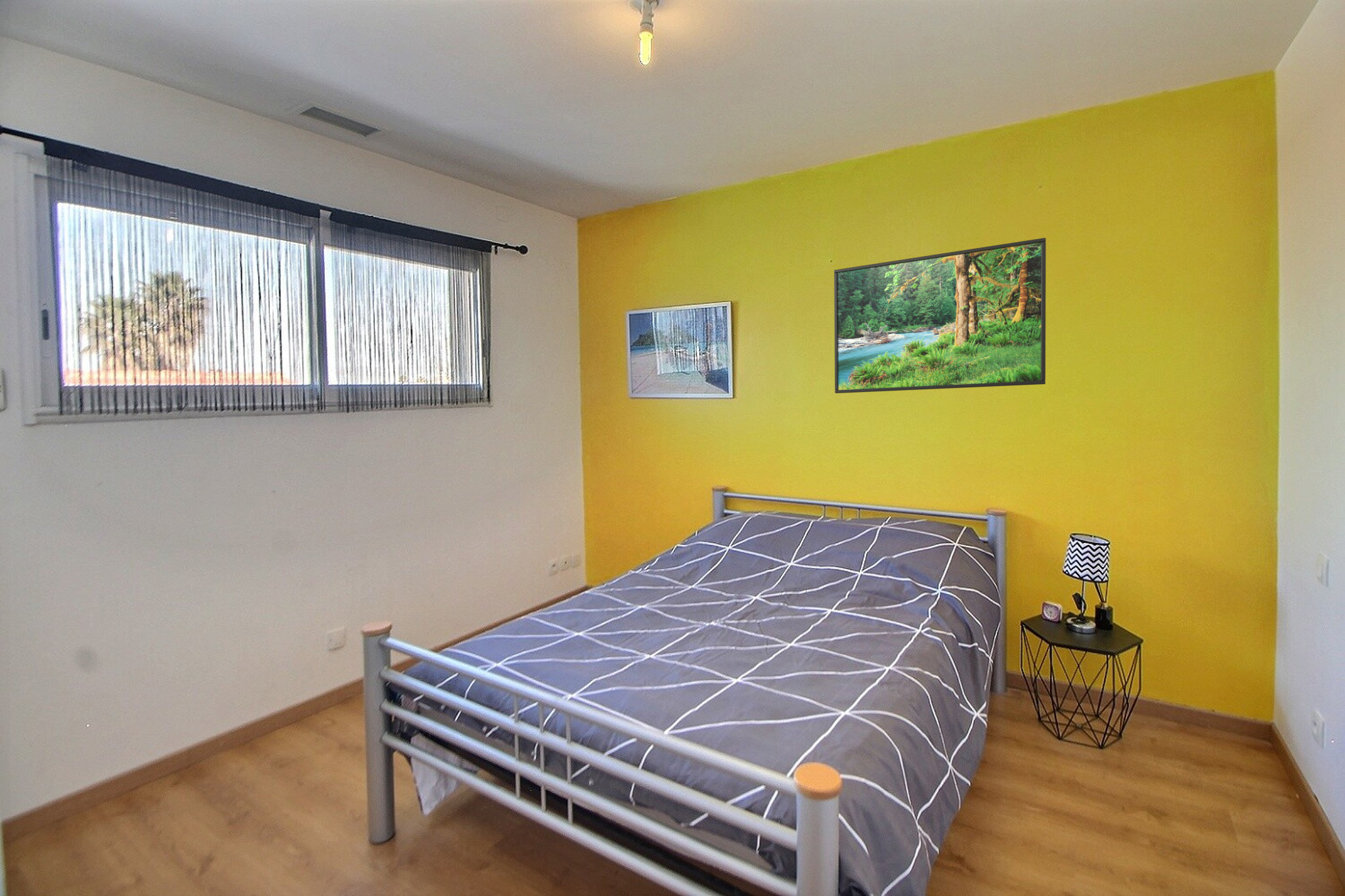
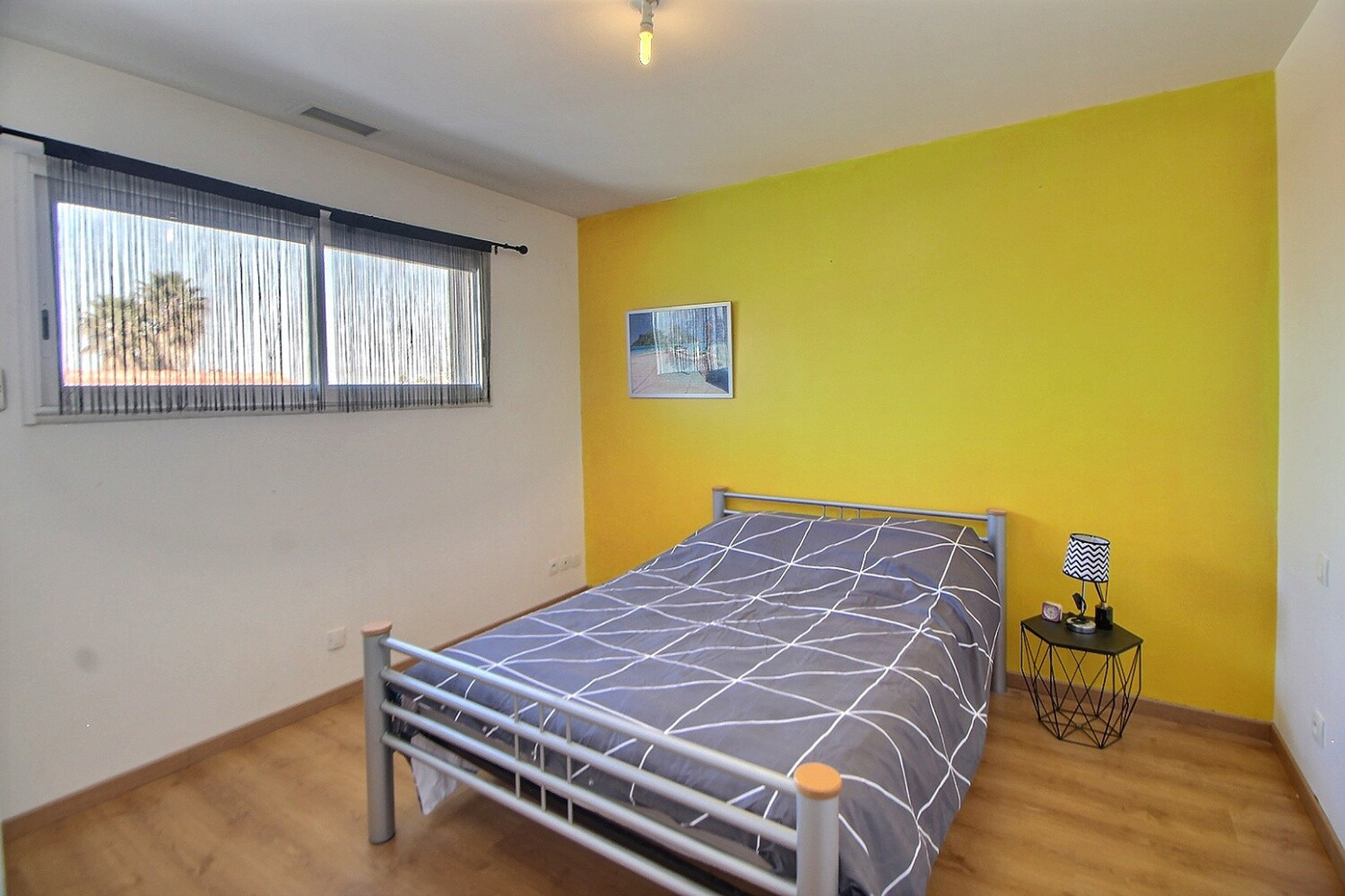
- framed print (931, 322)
